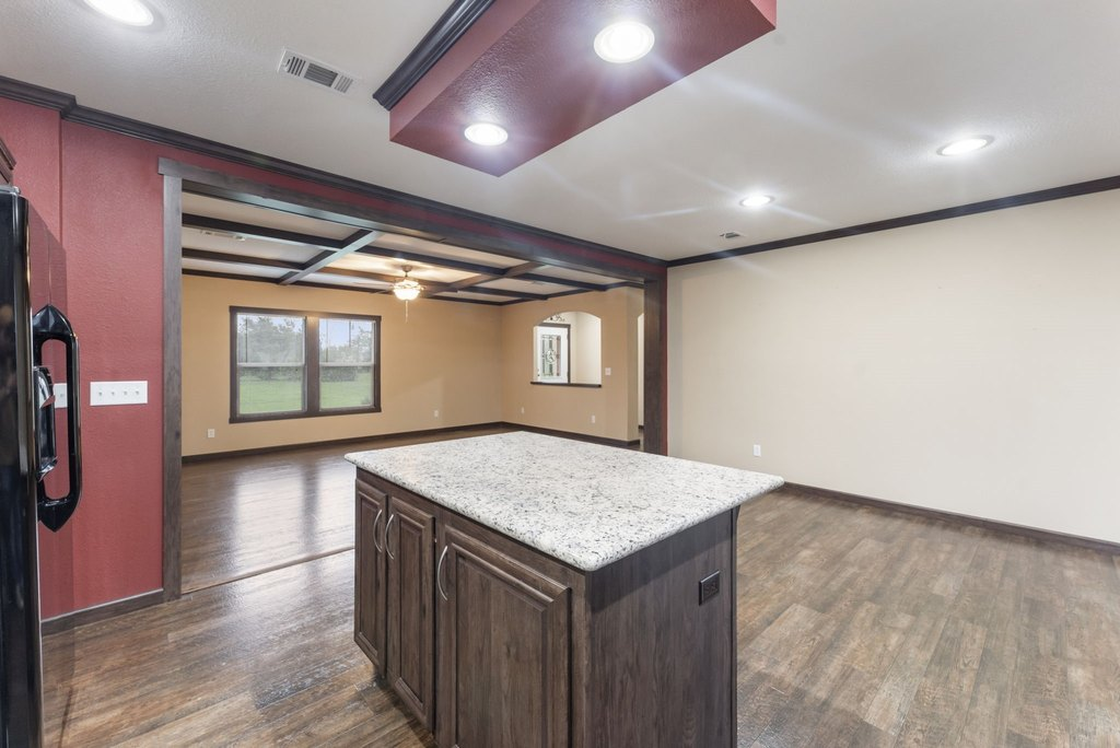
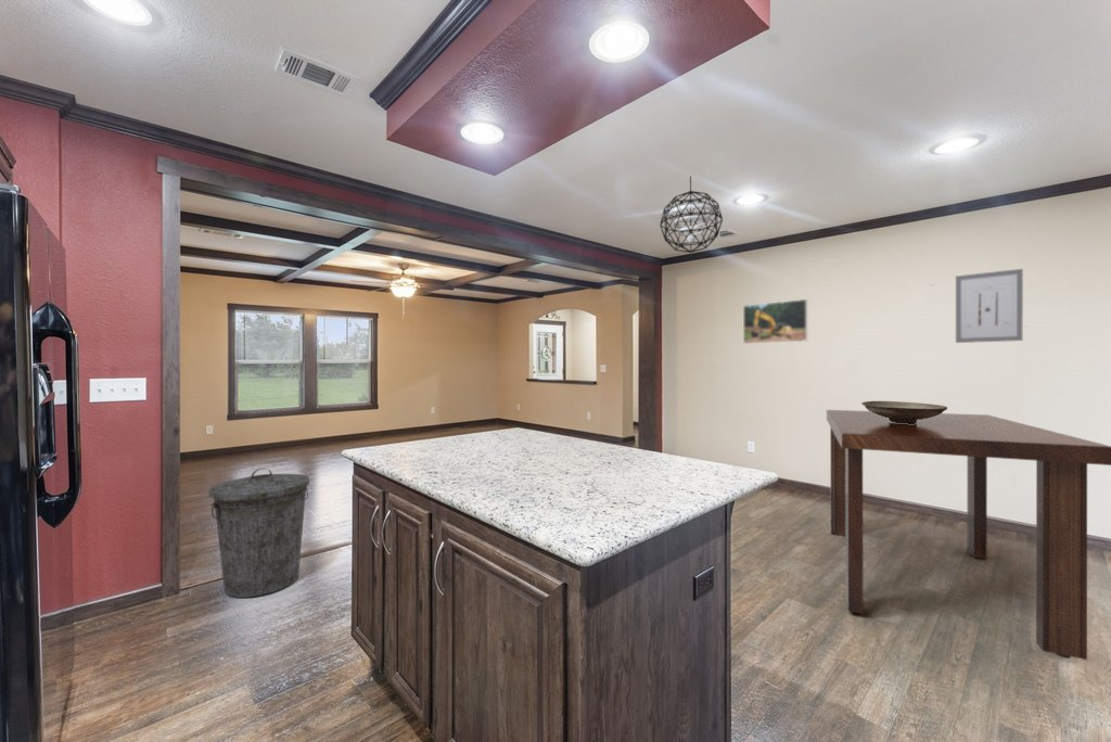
+ pendant light (690, 214)
+ wall art (987, 307)
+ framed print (774, 322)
+ decorative bowl (903, 412)
+ trash can (261, 525)
+ dining table (968, 501)
